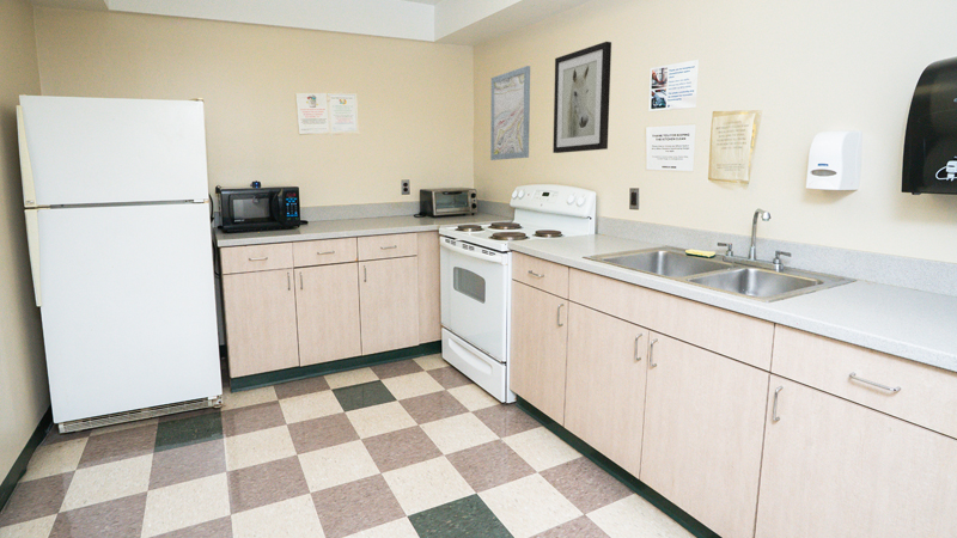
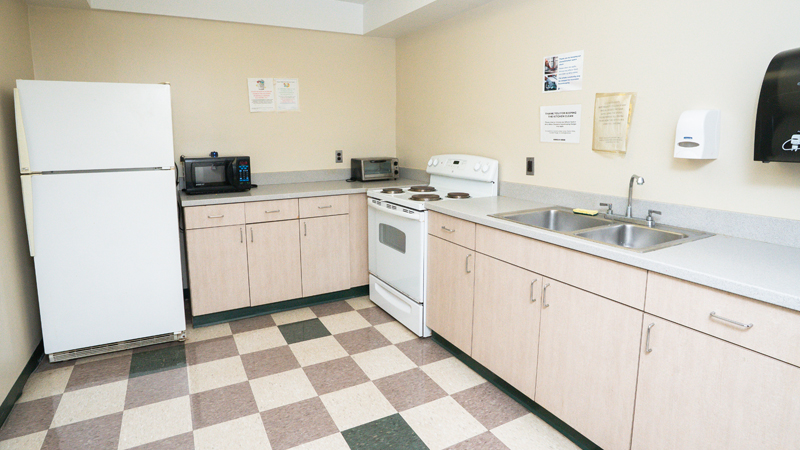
- wall art (579, 100)
- wall art (508, 116)
